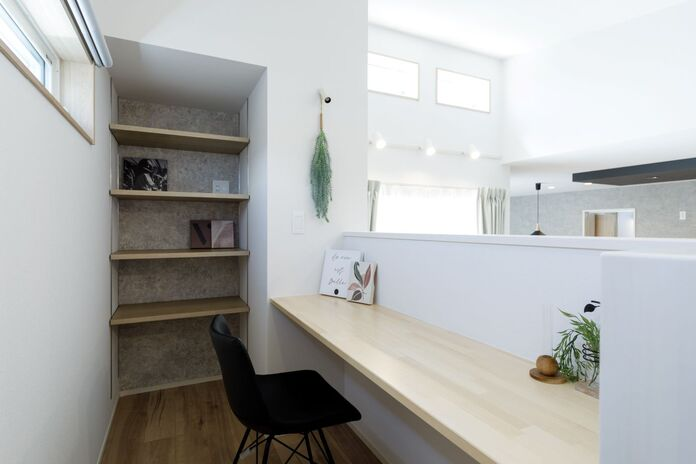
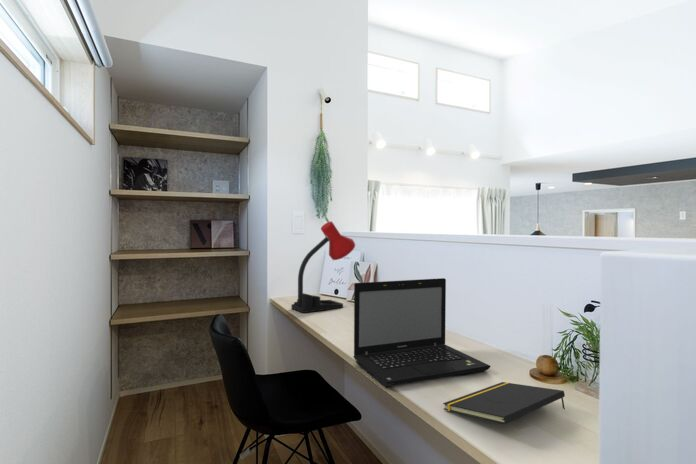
+ laptop (419, 326)
+ desk lamp (330, 256)
+ notepad (503, 400)
